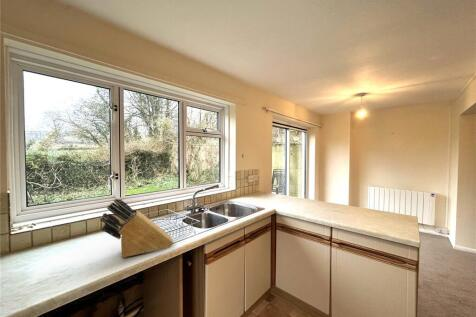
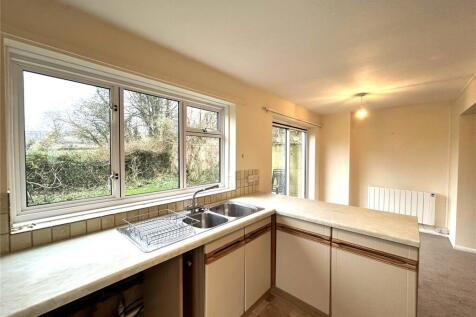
- knife block (139, 223)
